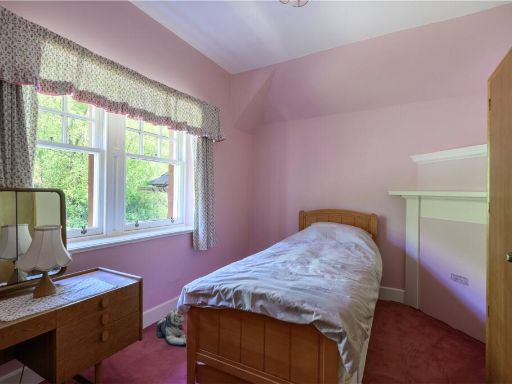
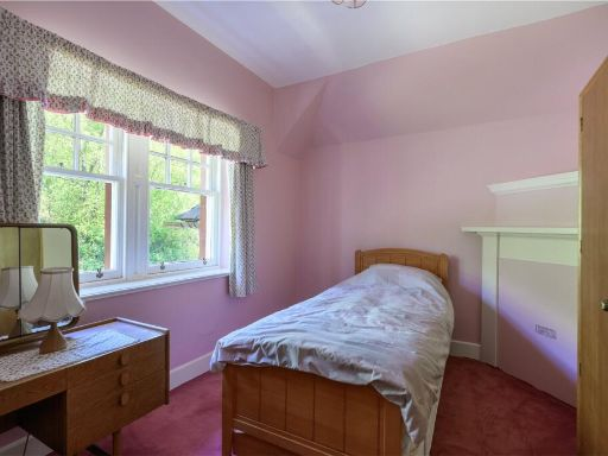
- plush toy (174, 321)
